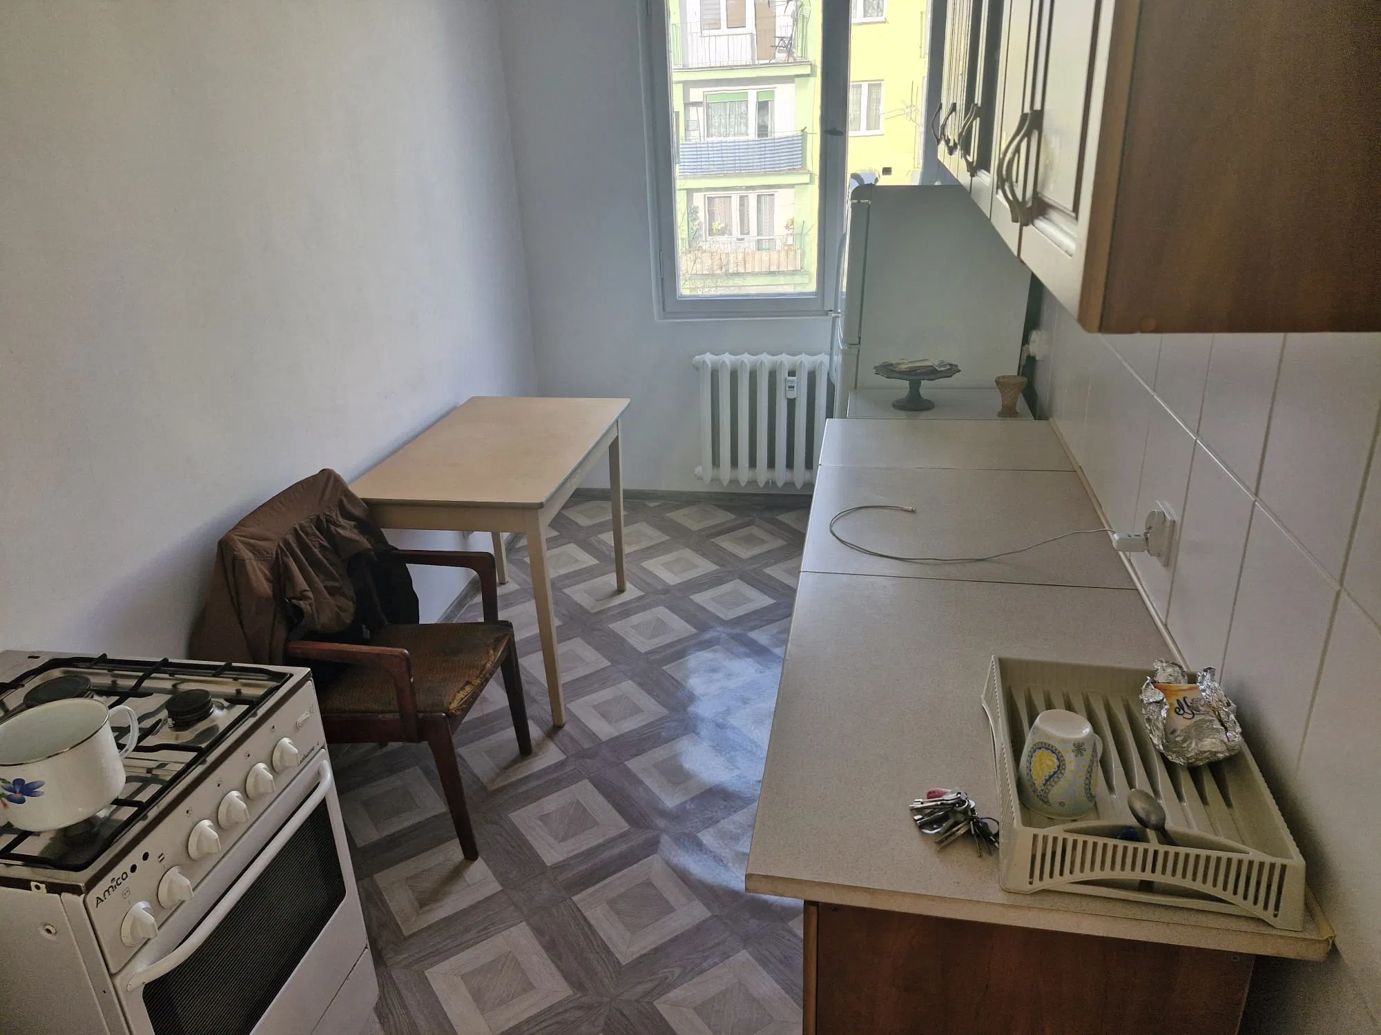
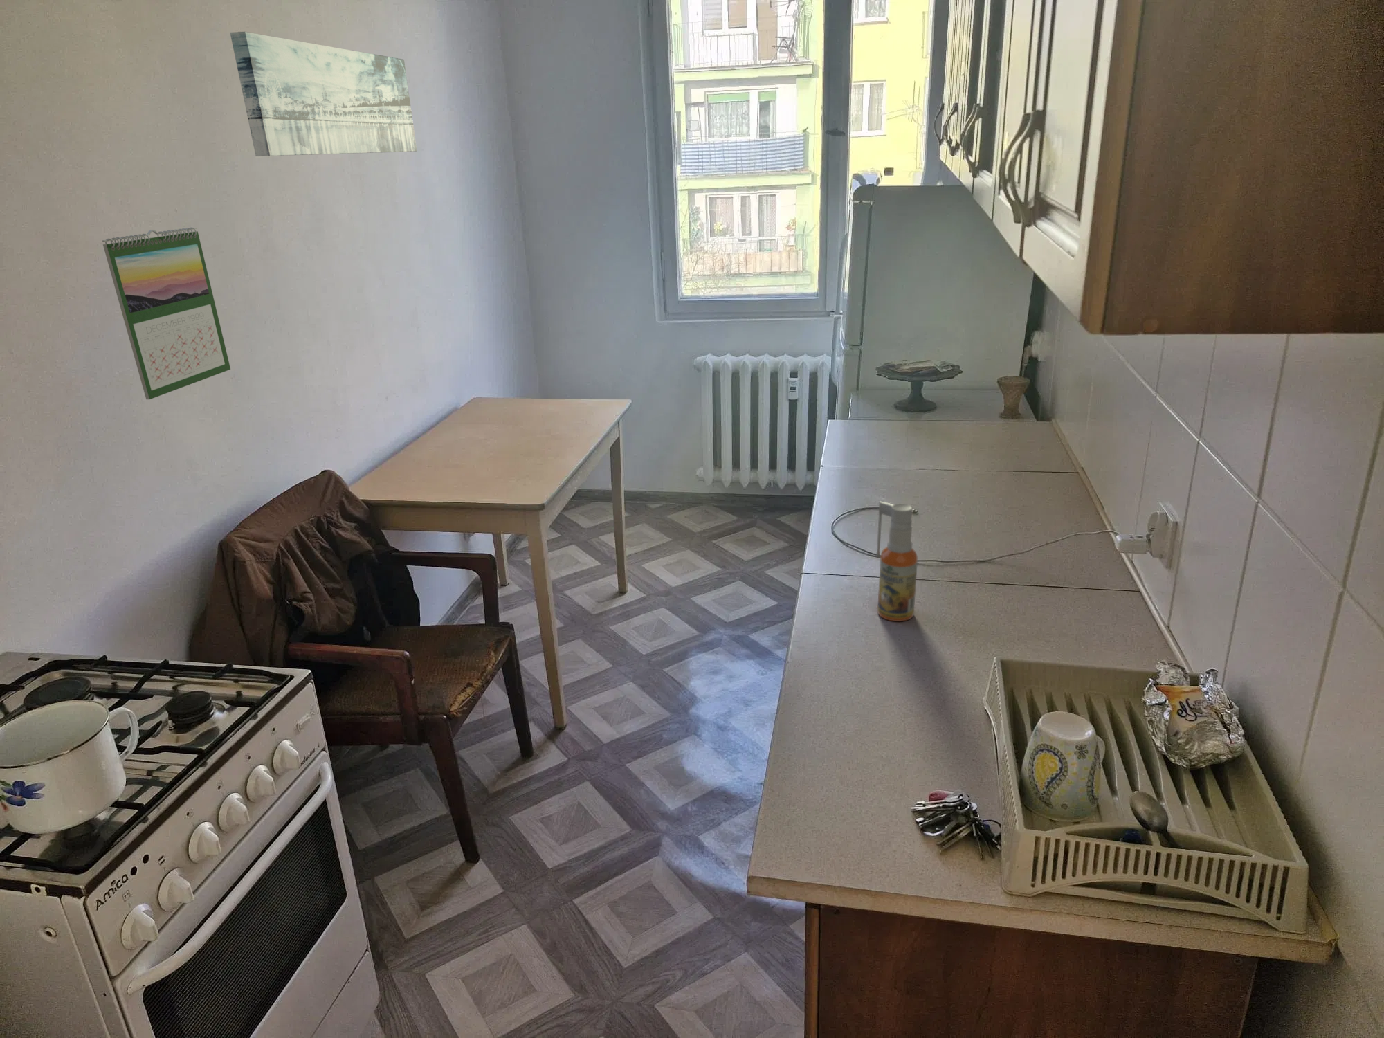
+ spray bottle (896, 559)
+ wall art (339, 101)
+ calendar (171, 309)
